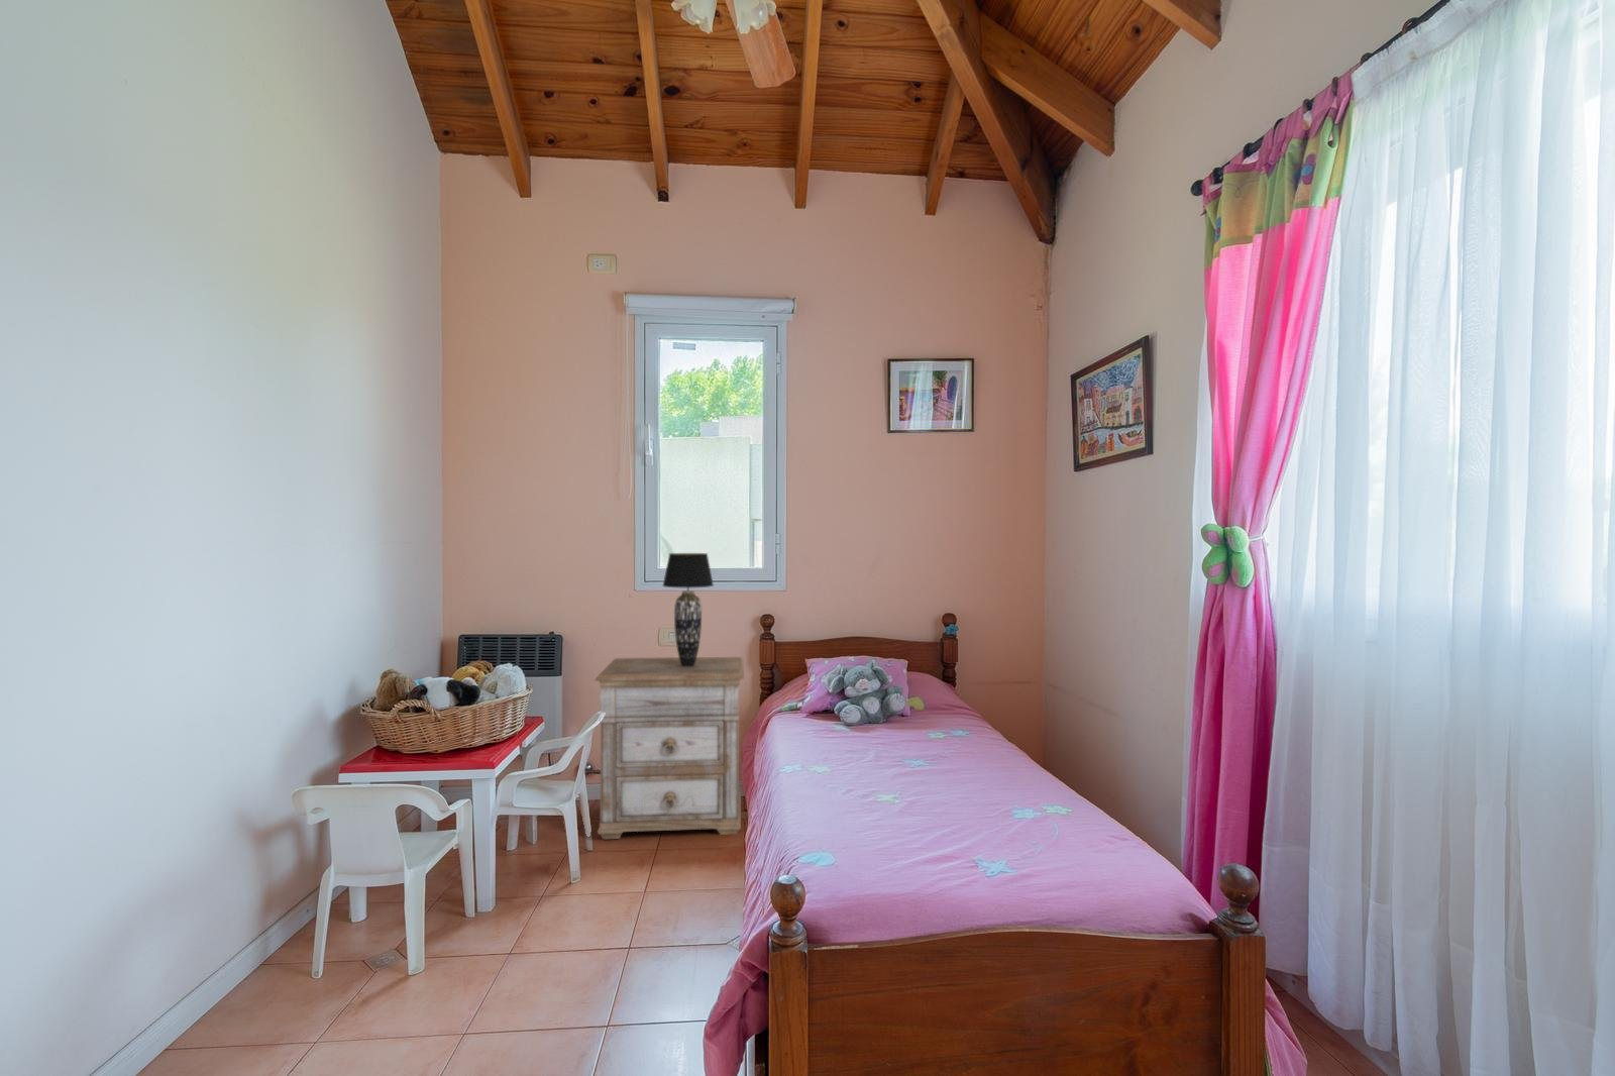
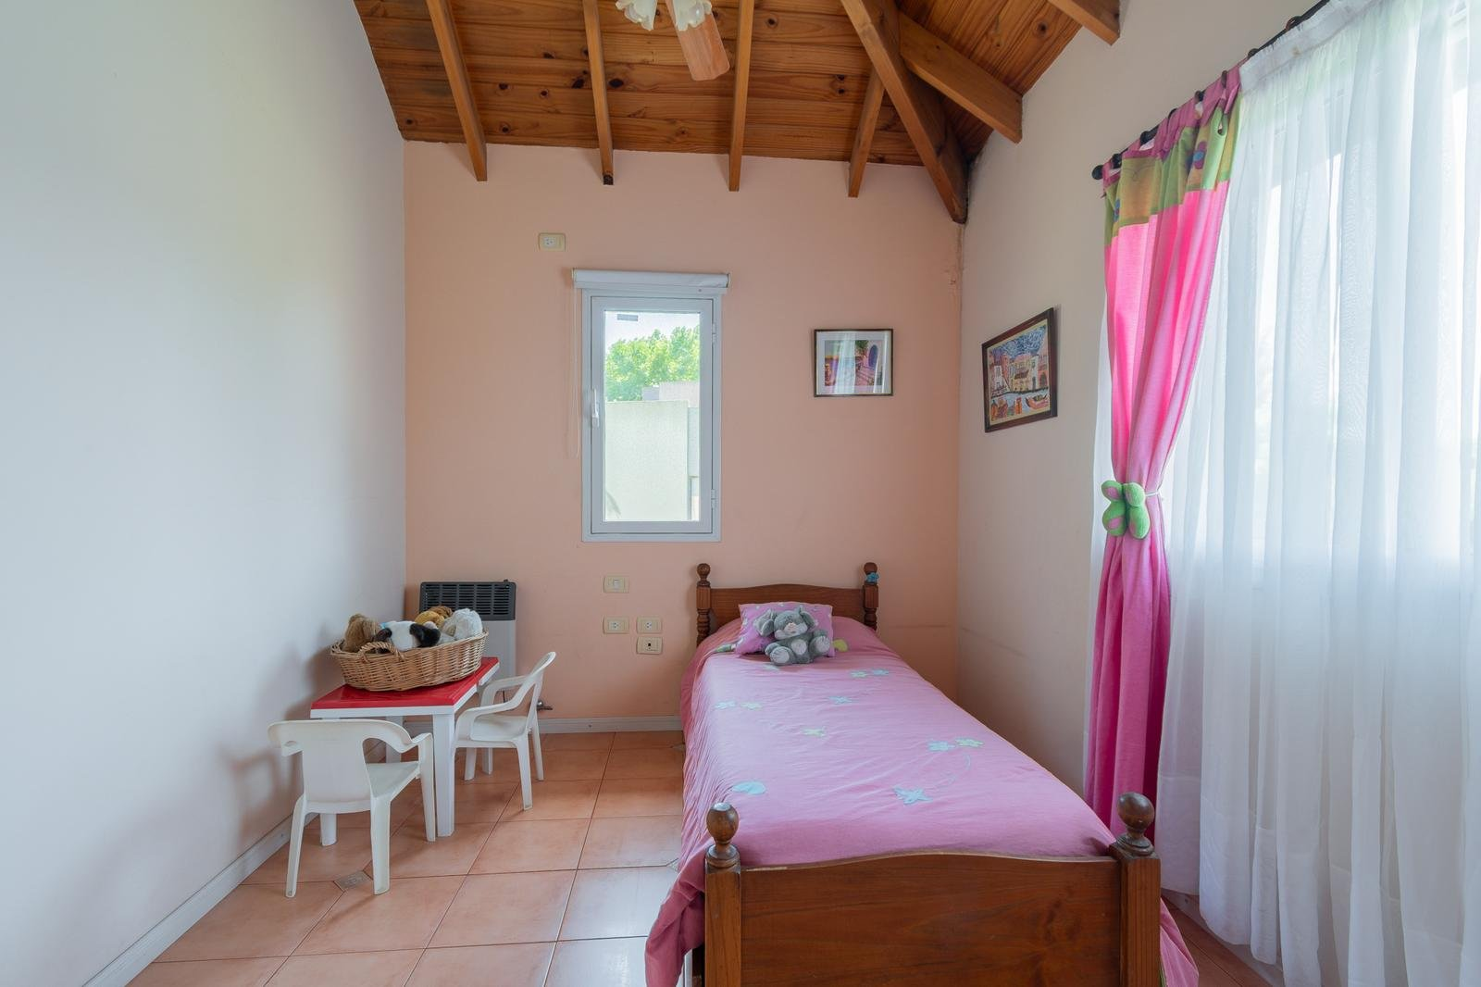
- nightstand (675, 742)
- table lamp (687, 609)
